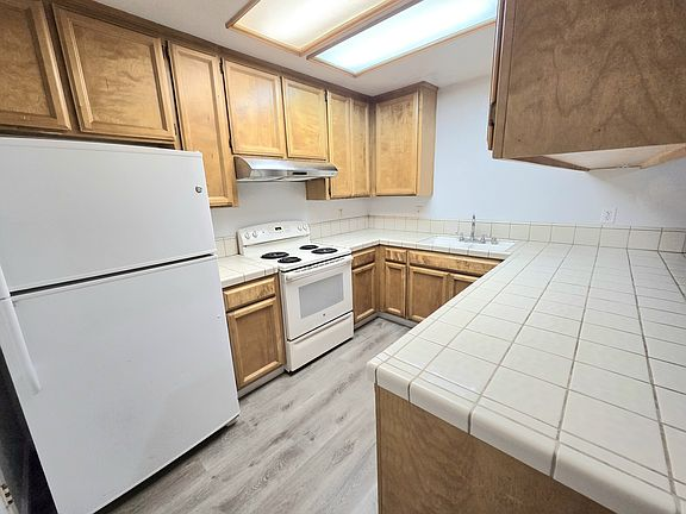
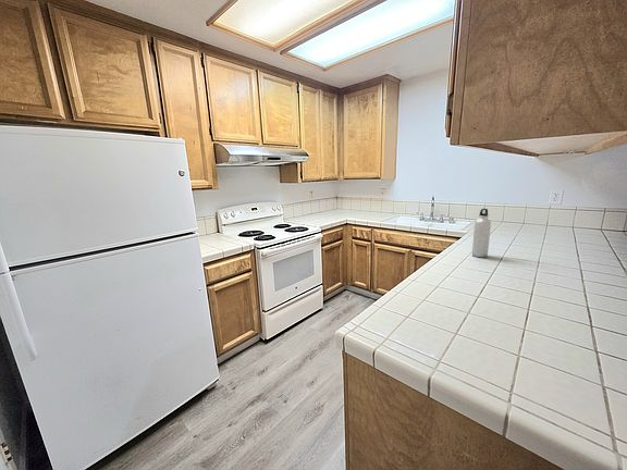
+ water bottle (481, 232)
